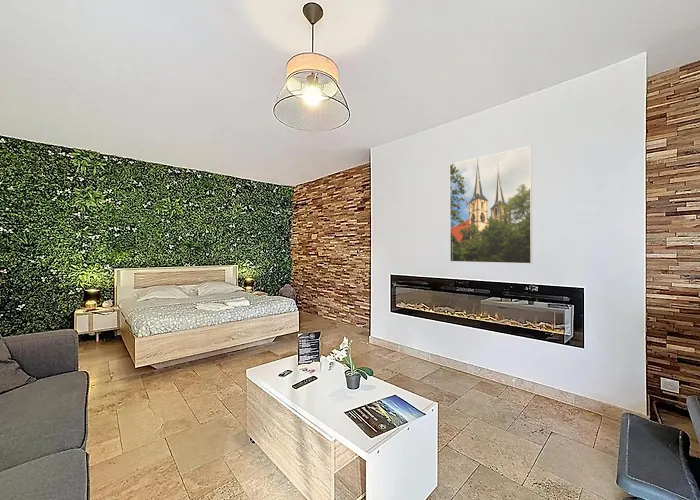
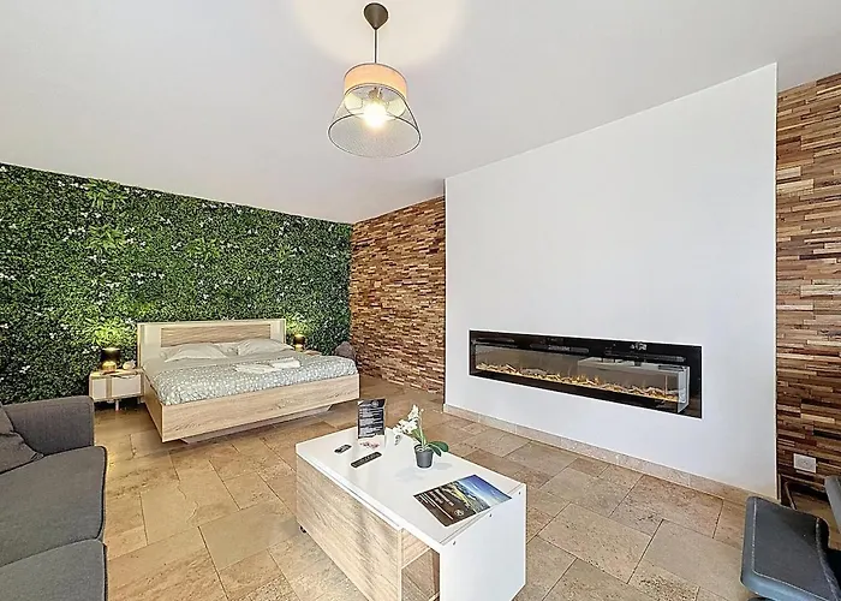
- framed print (487, 209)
